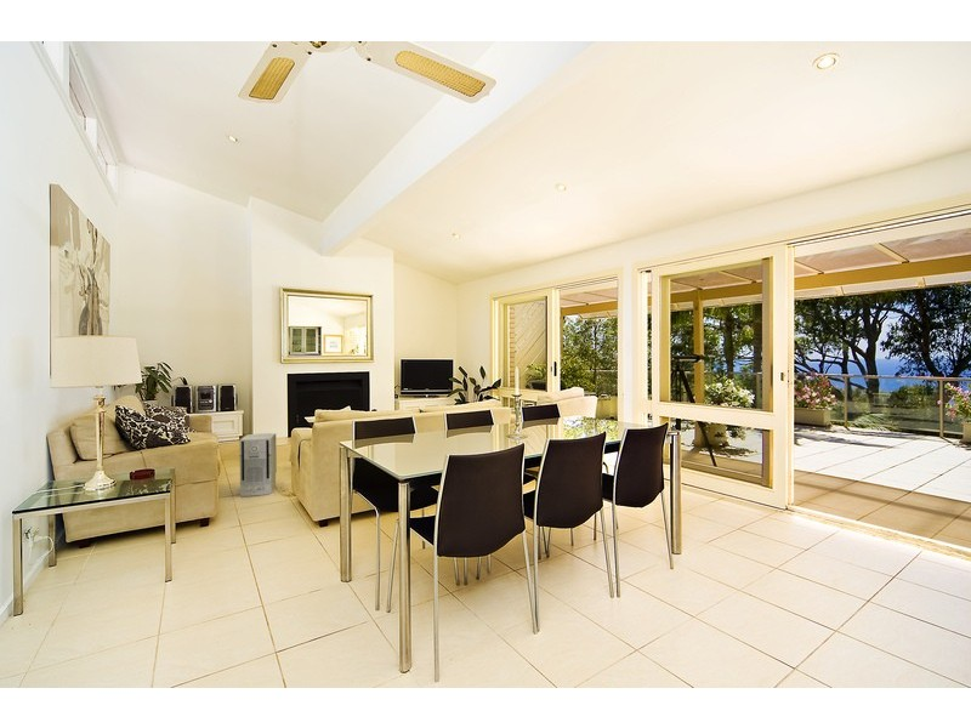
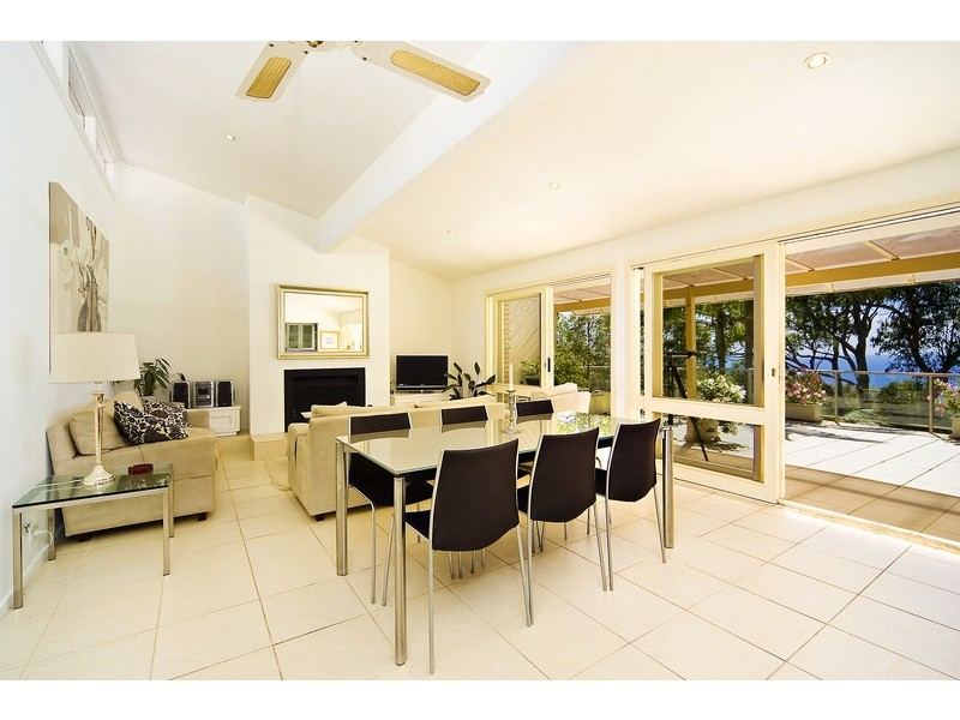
- air purifier (259, 463)
